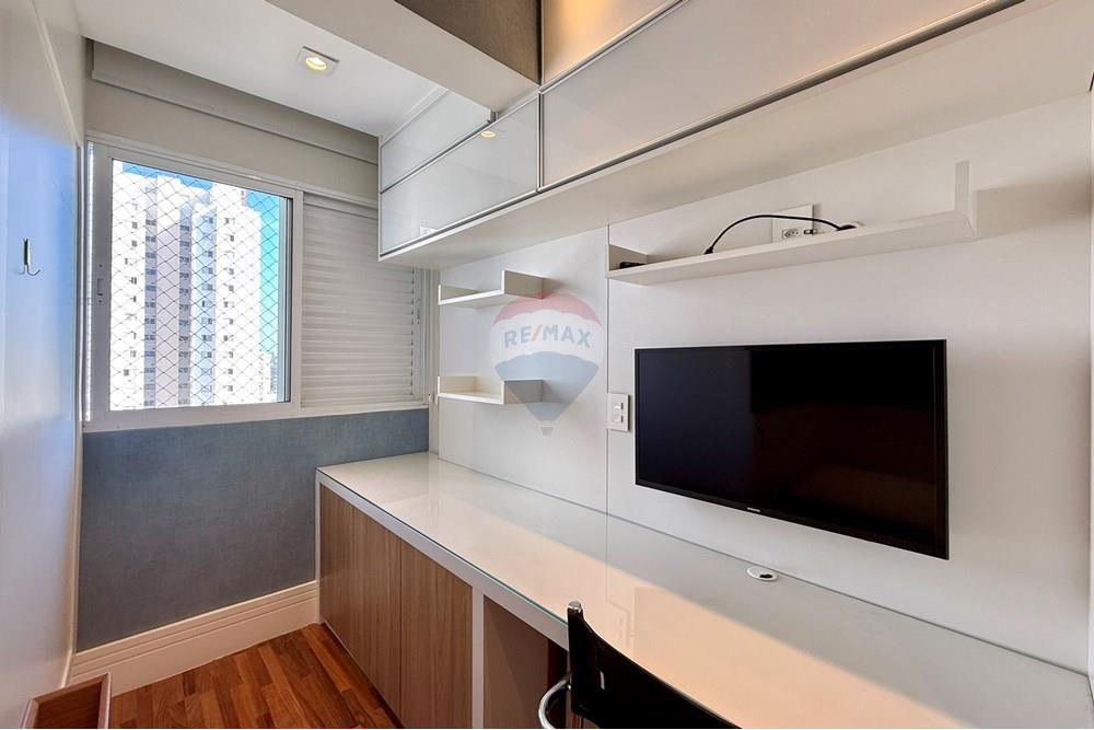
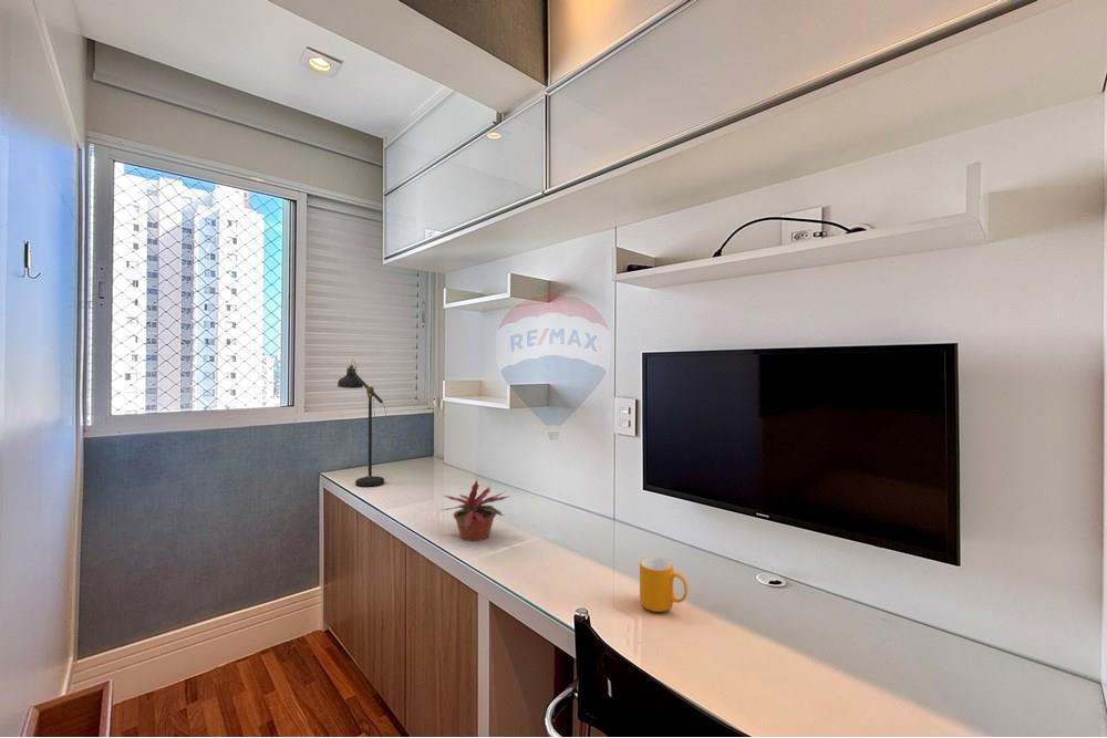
+ mug (663, 586)
+ potted plant (475, 506)
+ desk lamp (369, 419)
